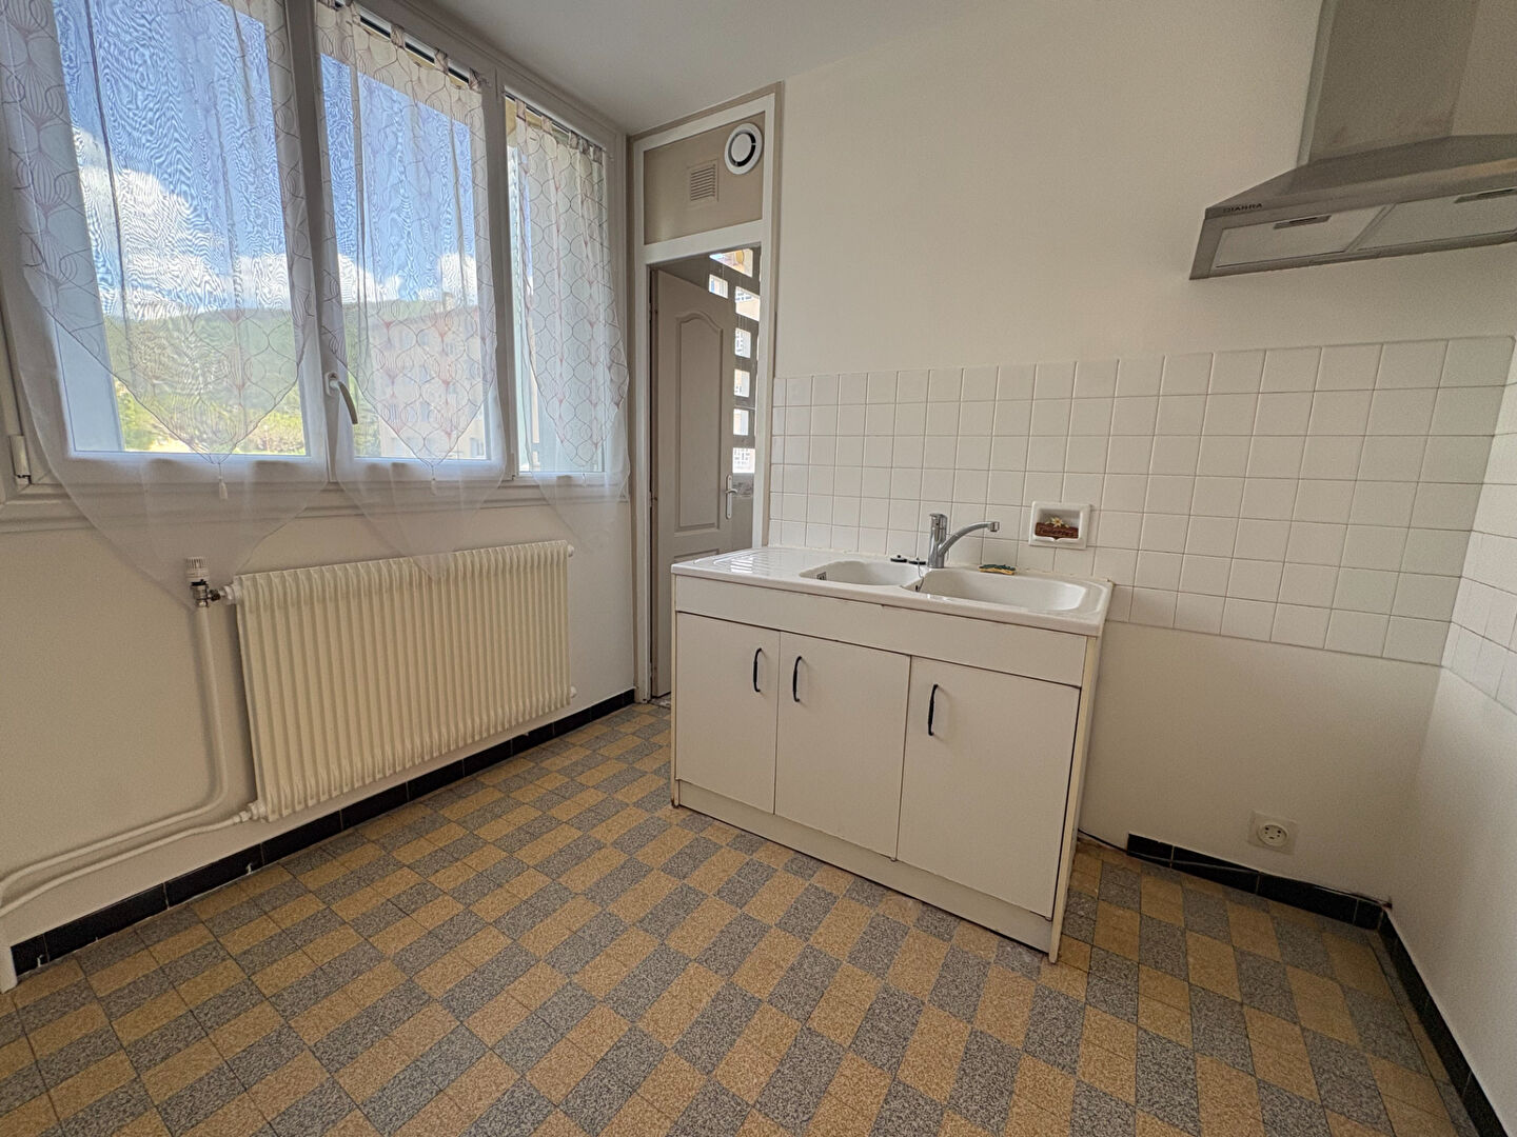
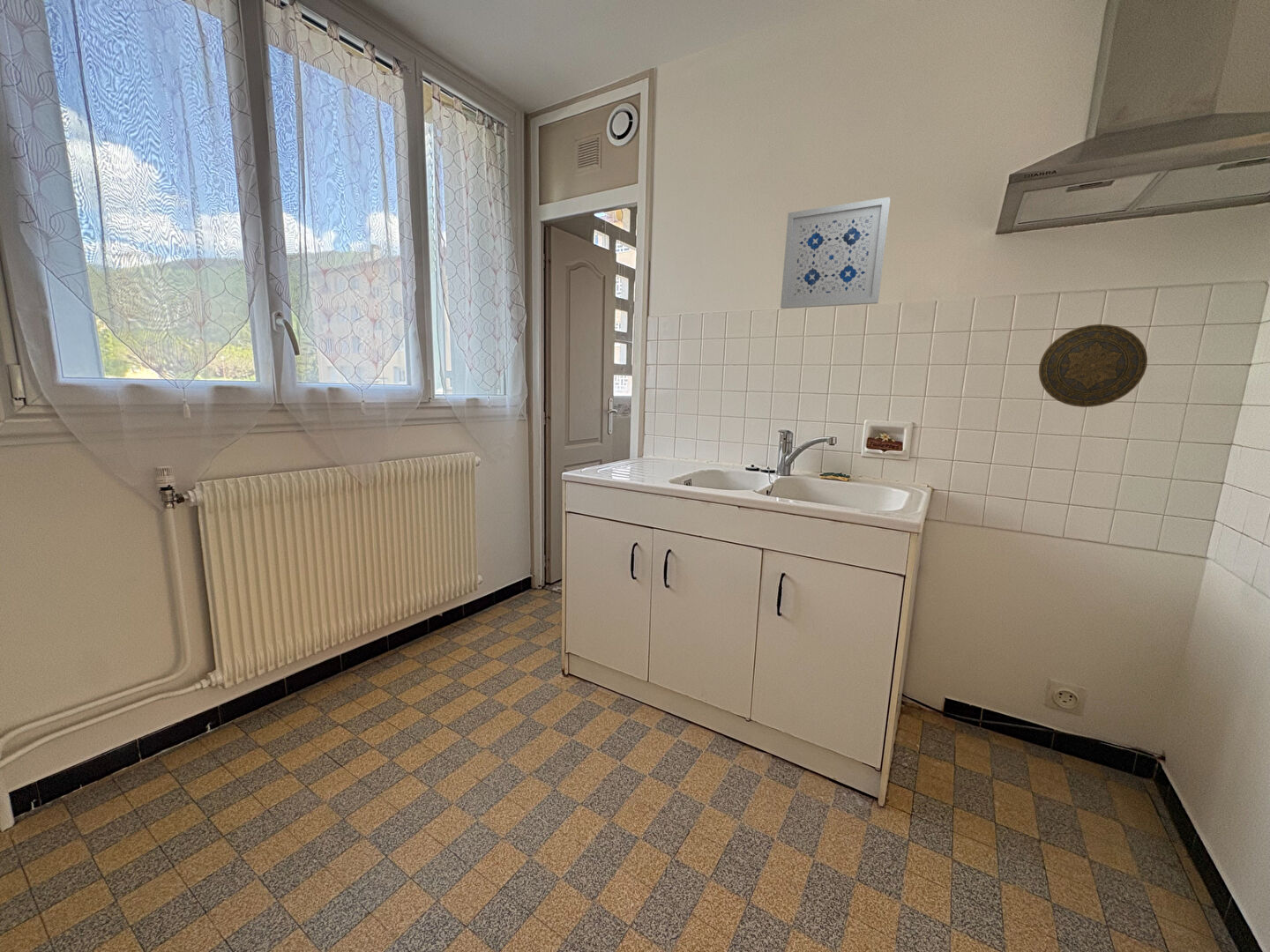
+ decorative plate (1091, 366)
+ wall art (832, 257)
